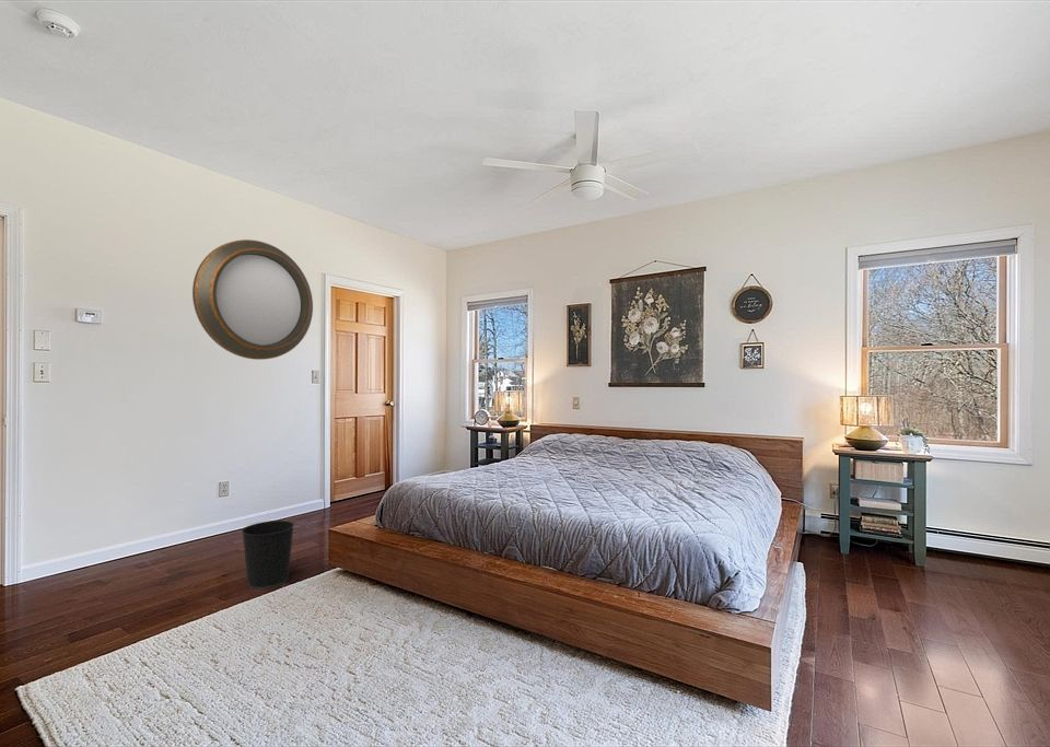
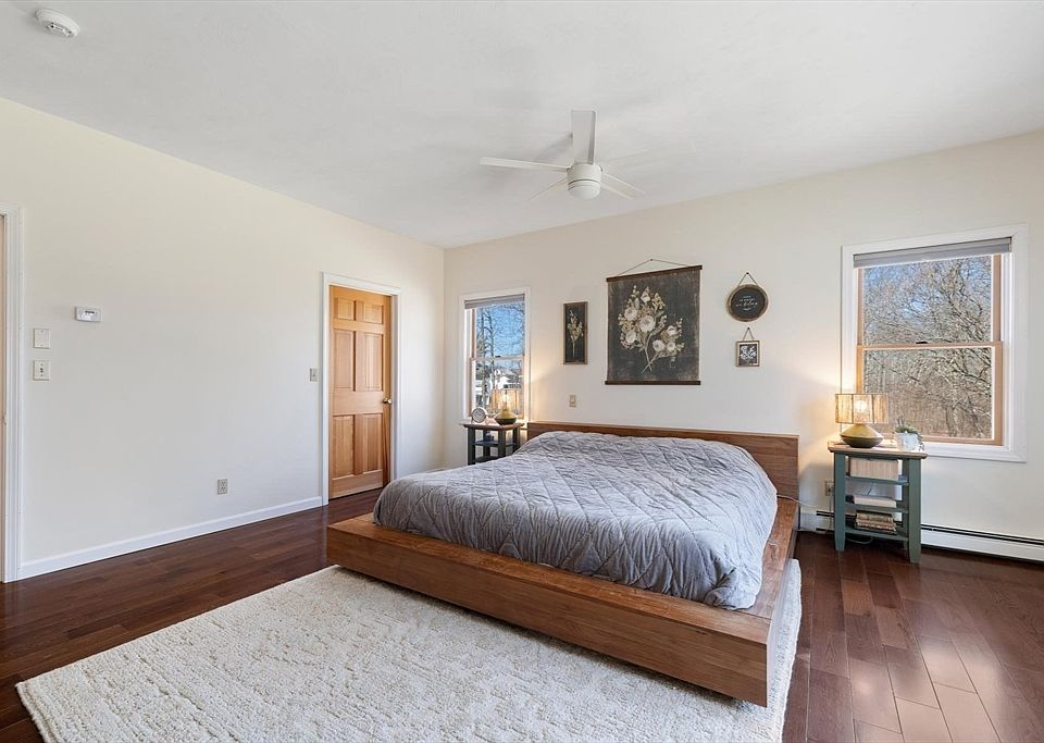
- home mirror (260, 300)
- wastebasket (268, 553)
